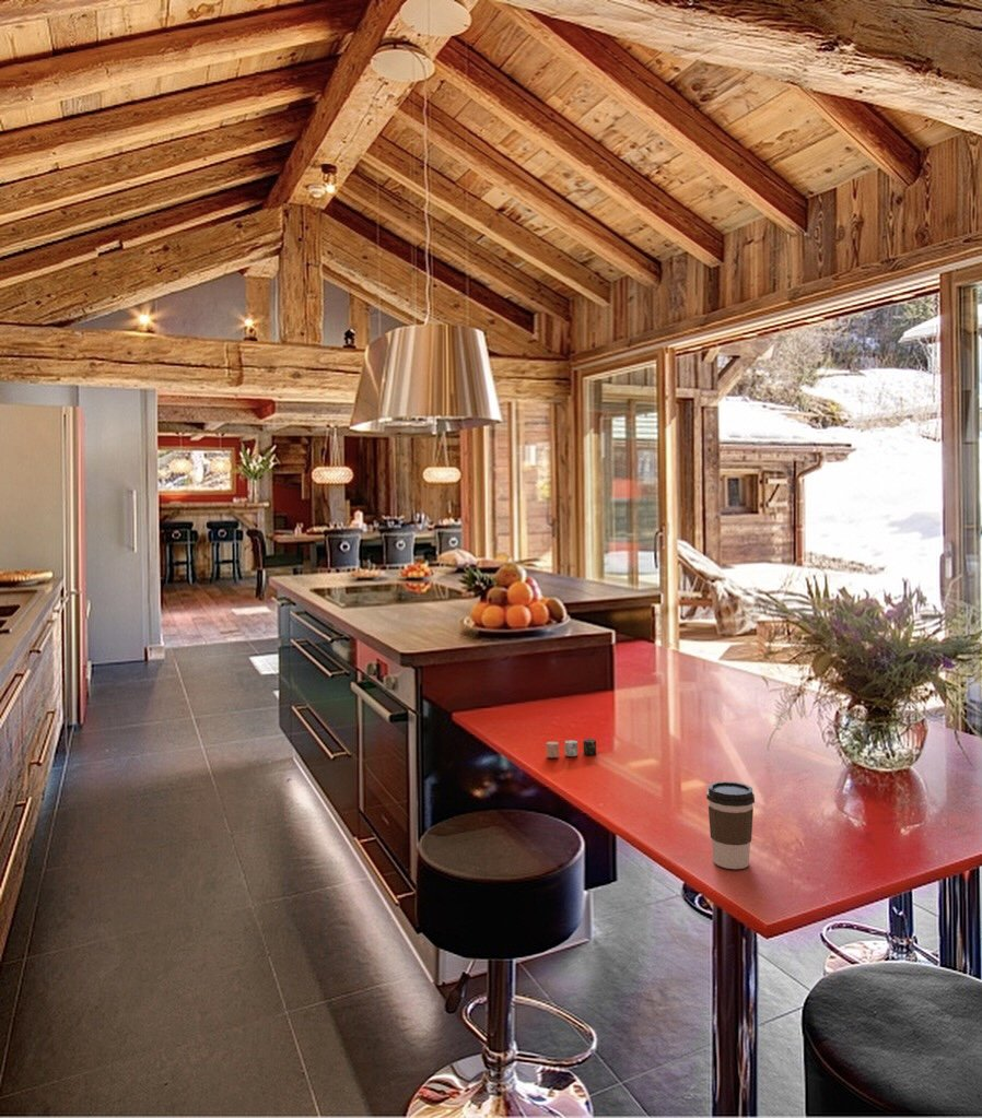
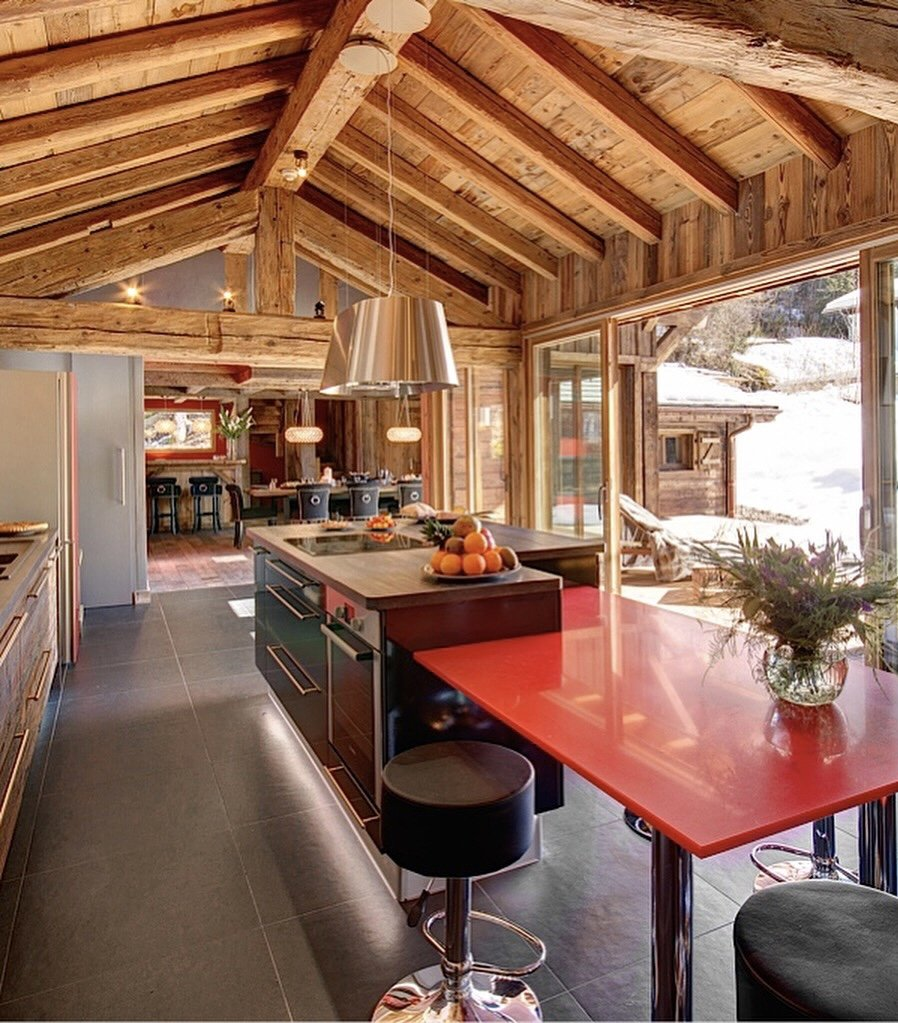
- candle (571, 748)
- coffee cup (730, 824)
